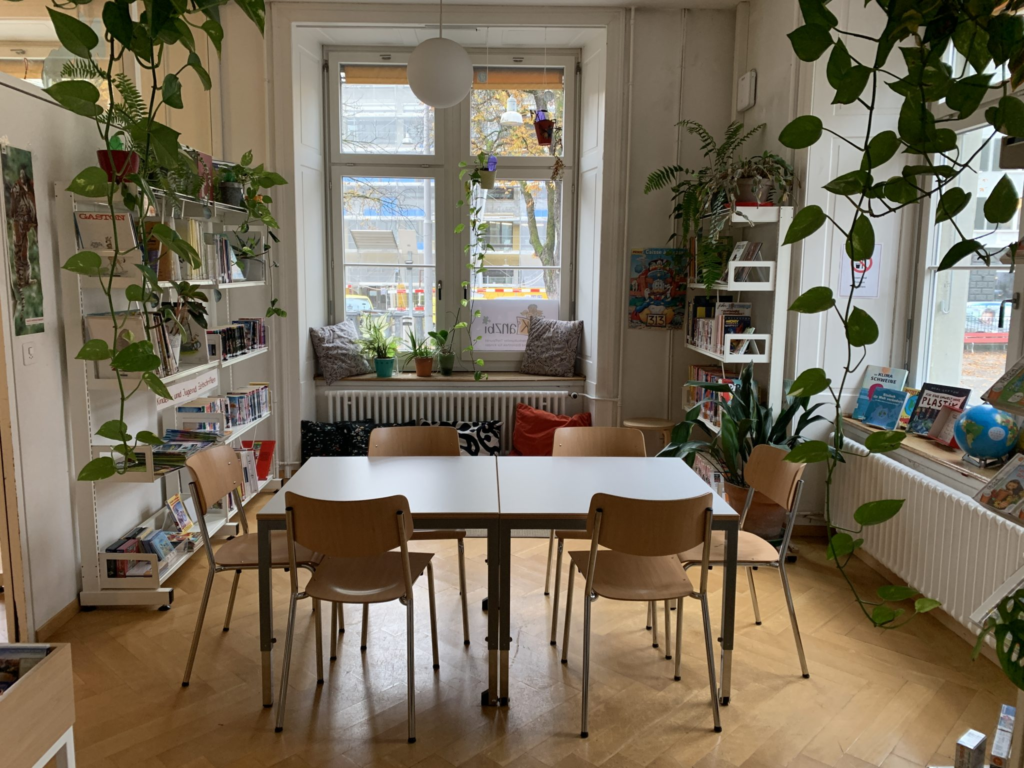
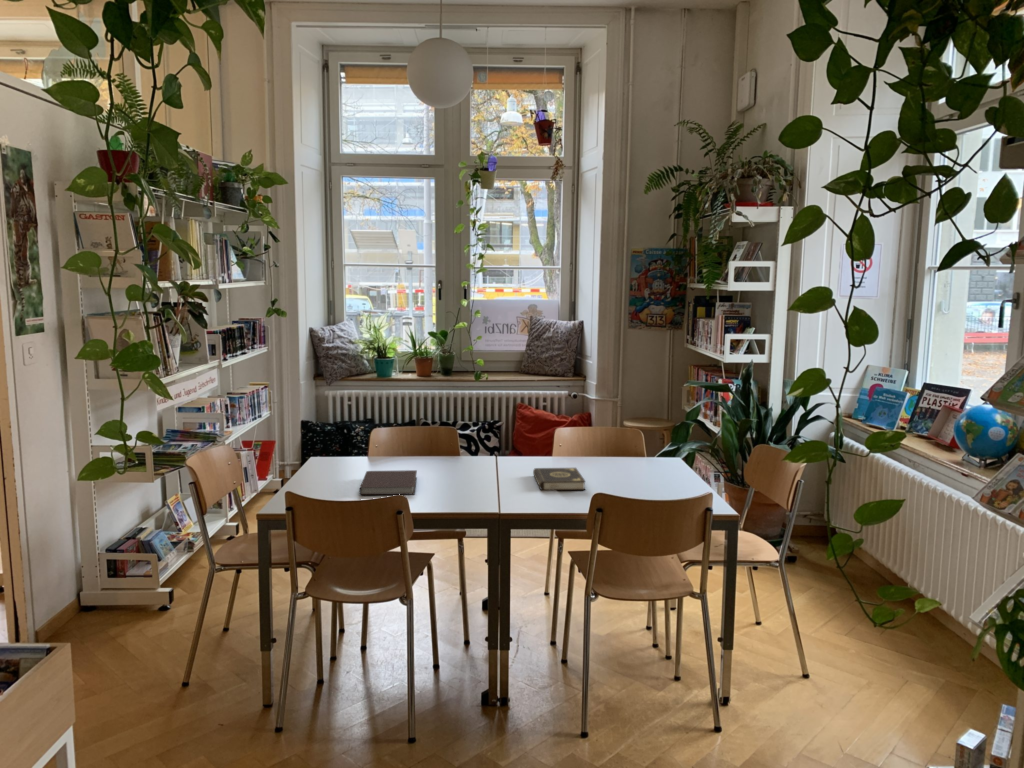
+ book (558, 478)
+ notebook (389, 482)
